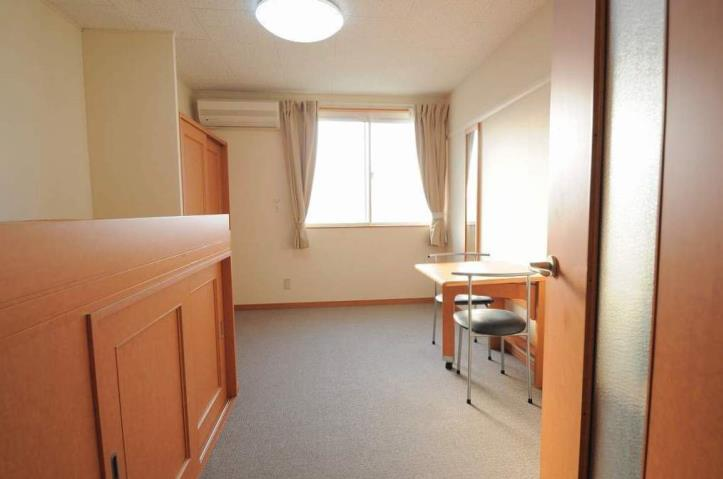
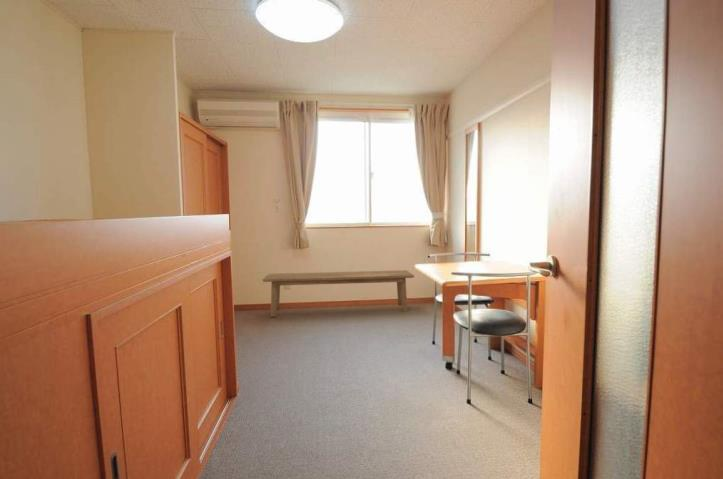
+ bench (339, 283)
